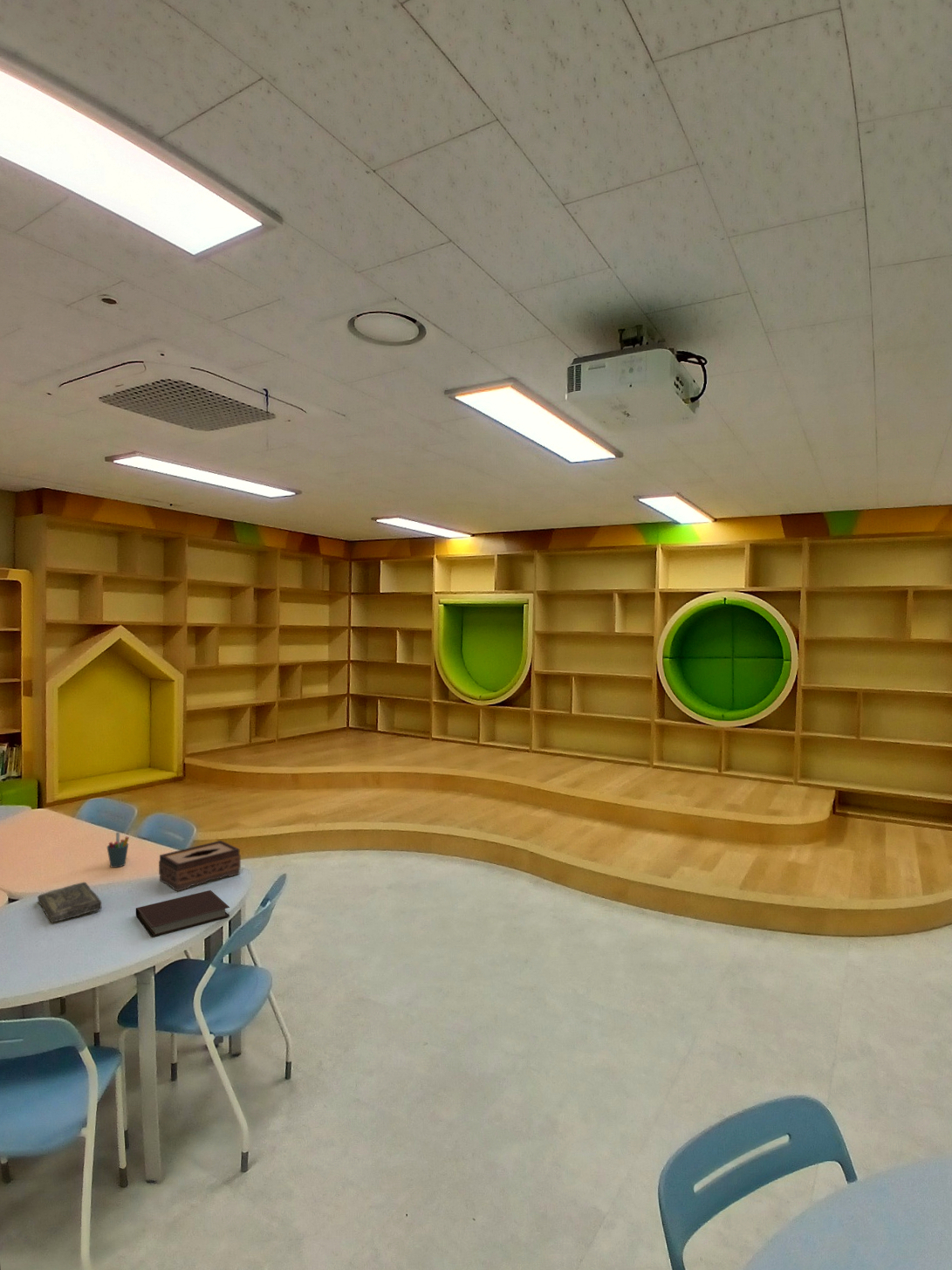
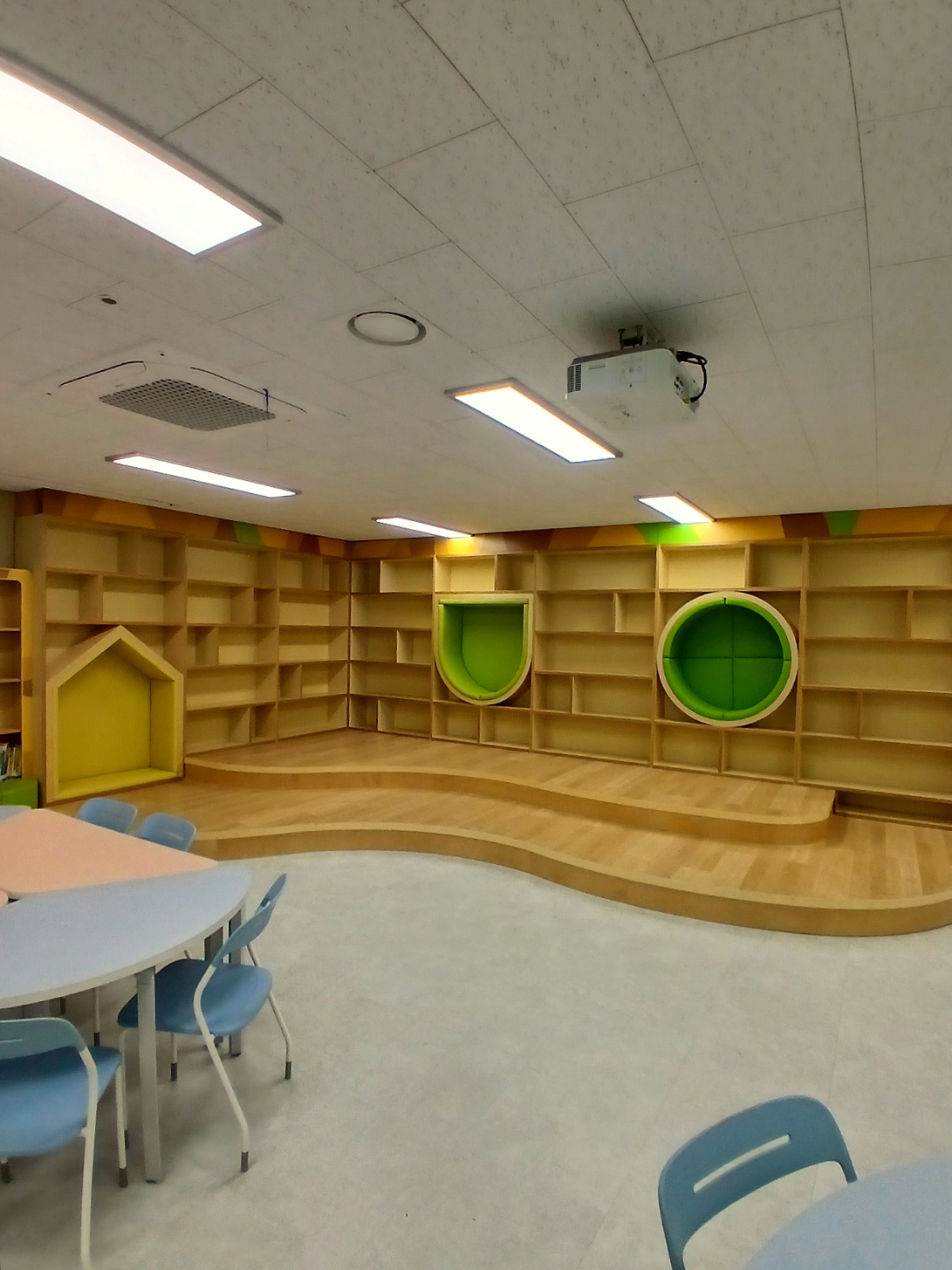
- book (69, 900)
- notebook (182, 911)
- pen holder (118, 849)
- tissue box (200, 864)
